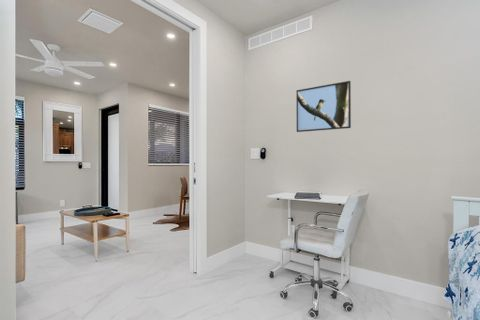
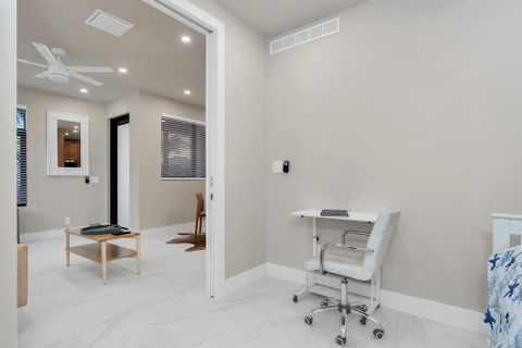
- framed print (321, 108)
